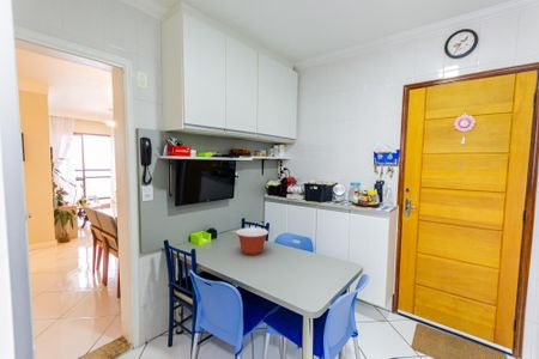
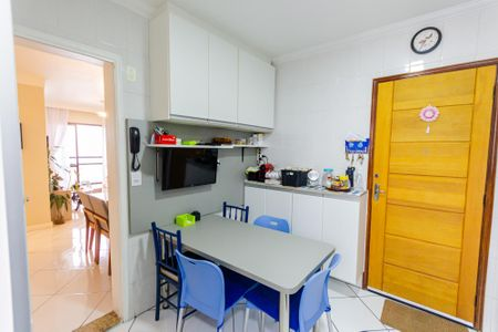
- mixing bowl (252, 242)
